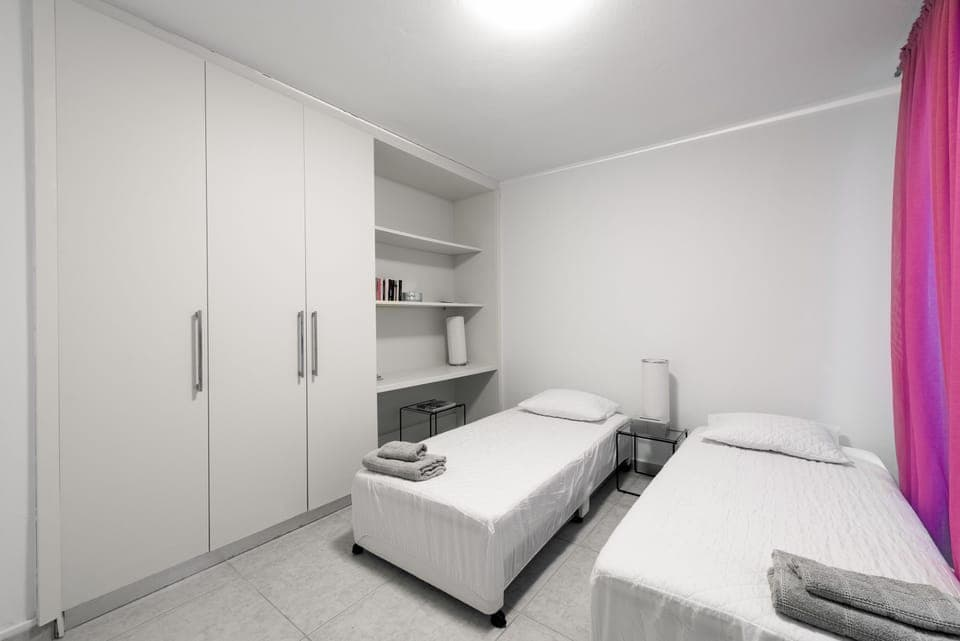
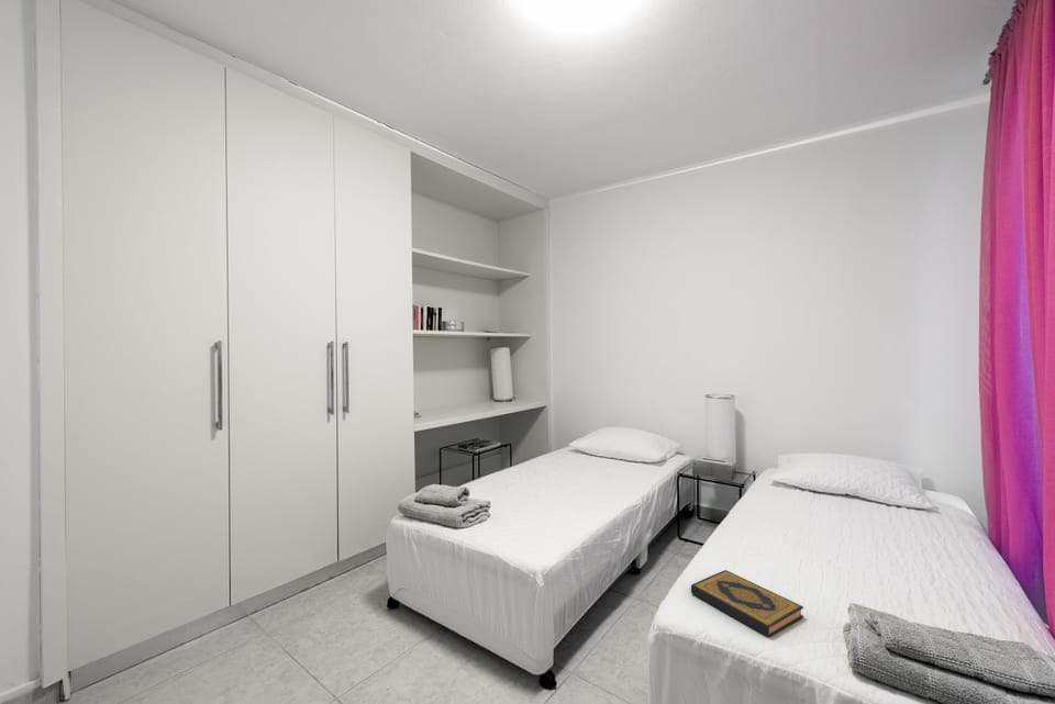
+ hardback book (744, 600)
